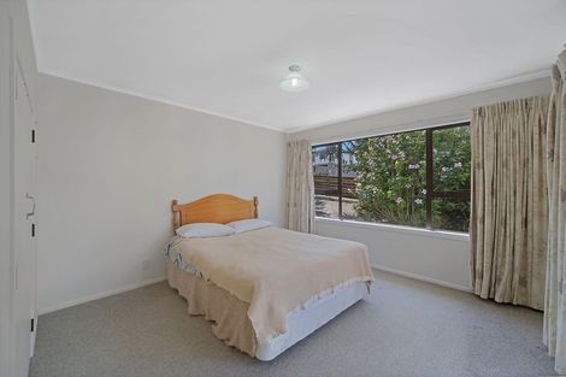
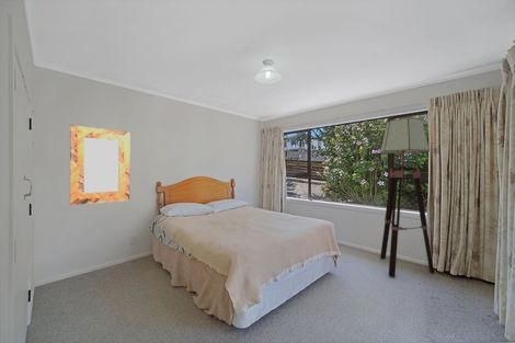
+ home mirror (102, 165)
+ floor lamp (400, 194)
